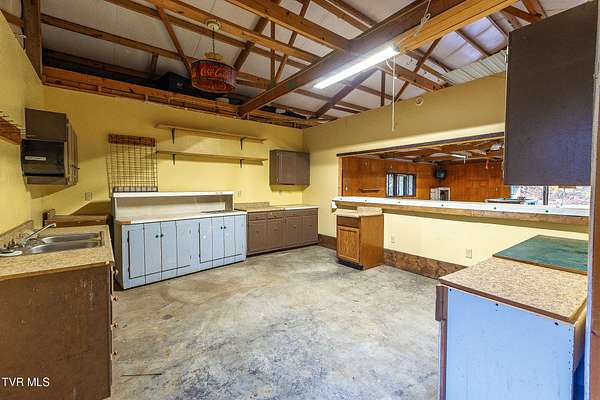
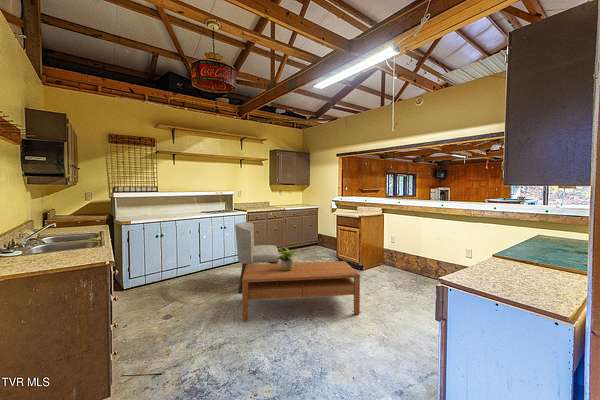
+ potted plant (286, 258)
+ chair (257, 254)
+ coffee table (299, 287)
